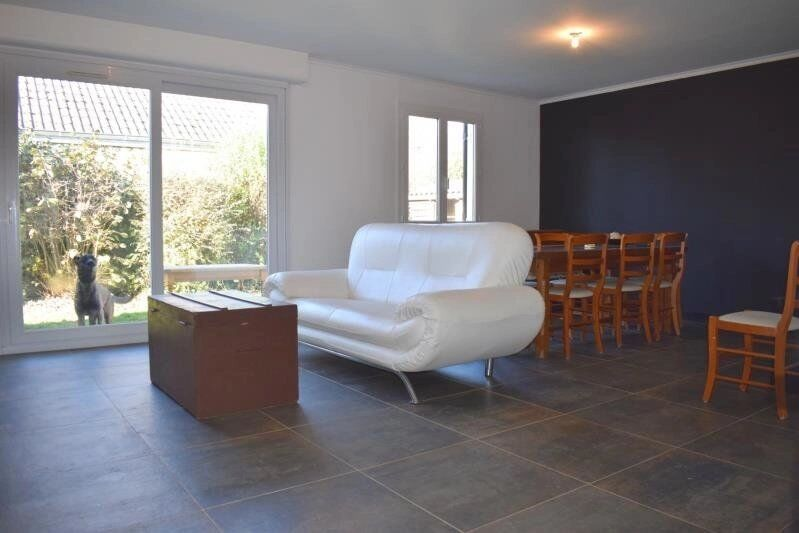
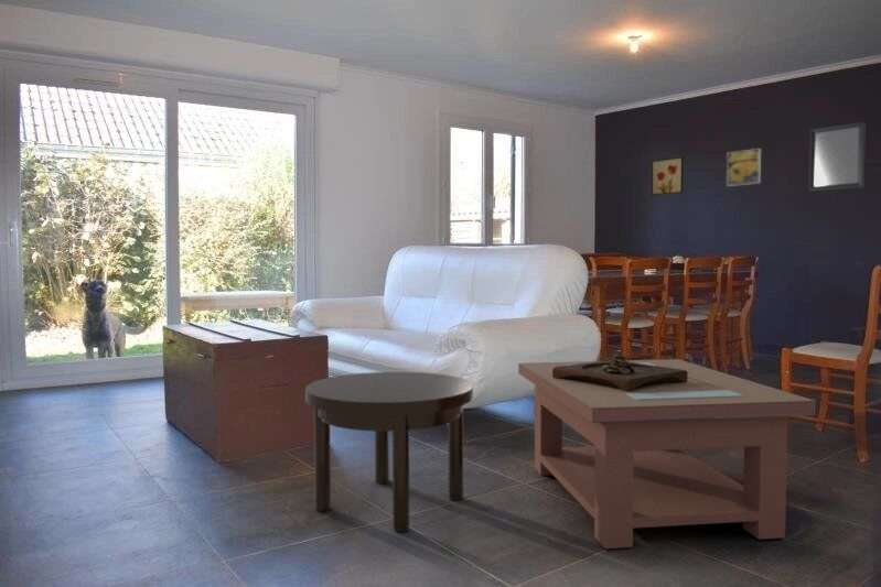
+ wooden tray (619, 367)
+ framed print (743, 167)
+ side table (388, 444)
+ wall art (667, 176)
+ home mirror (836, 156)
+ coffee table (643, 438)
